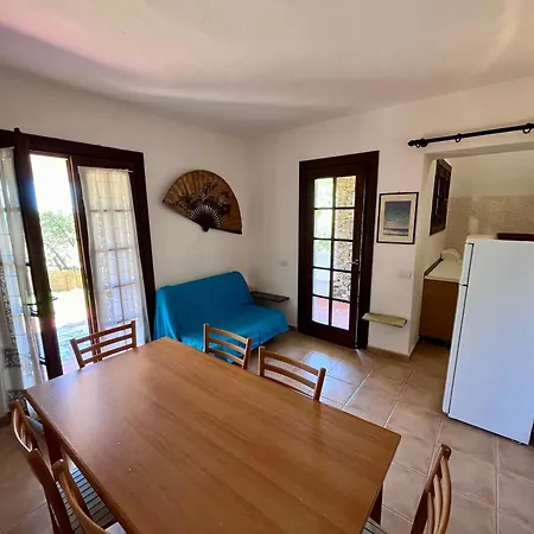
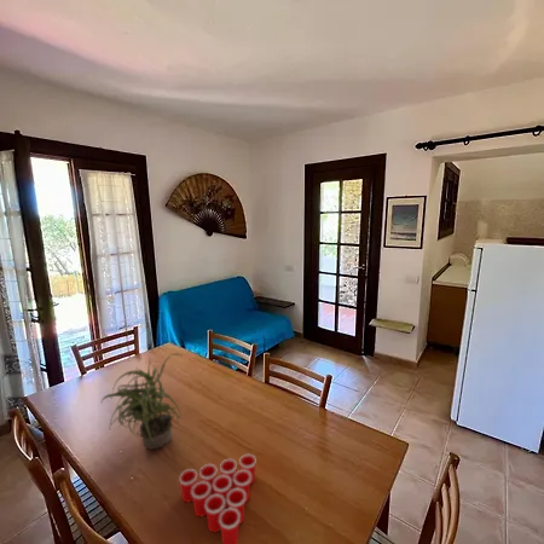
+ potted plant (147, 403)
+ cup (224, 500)
